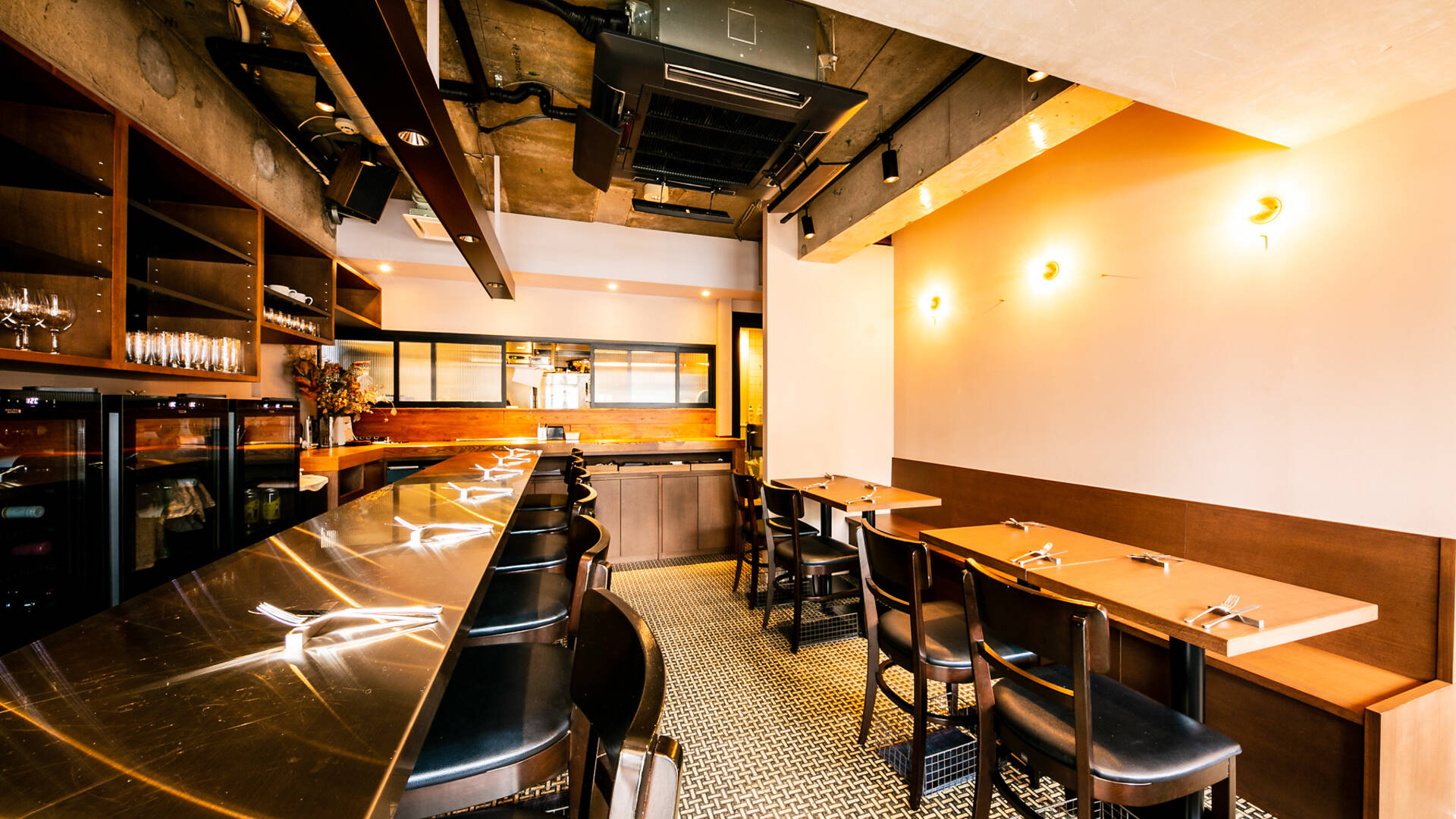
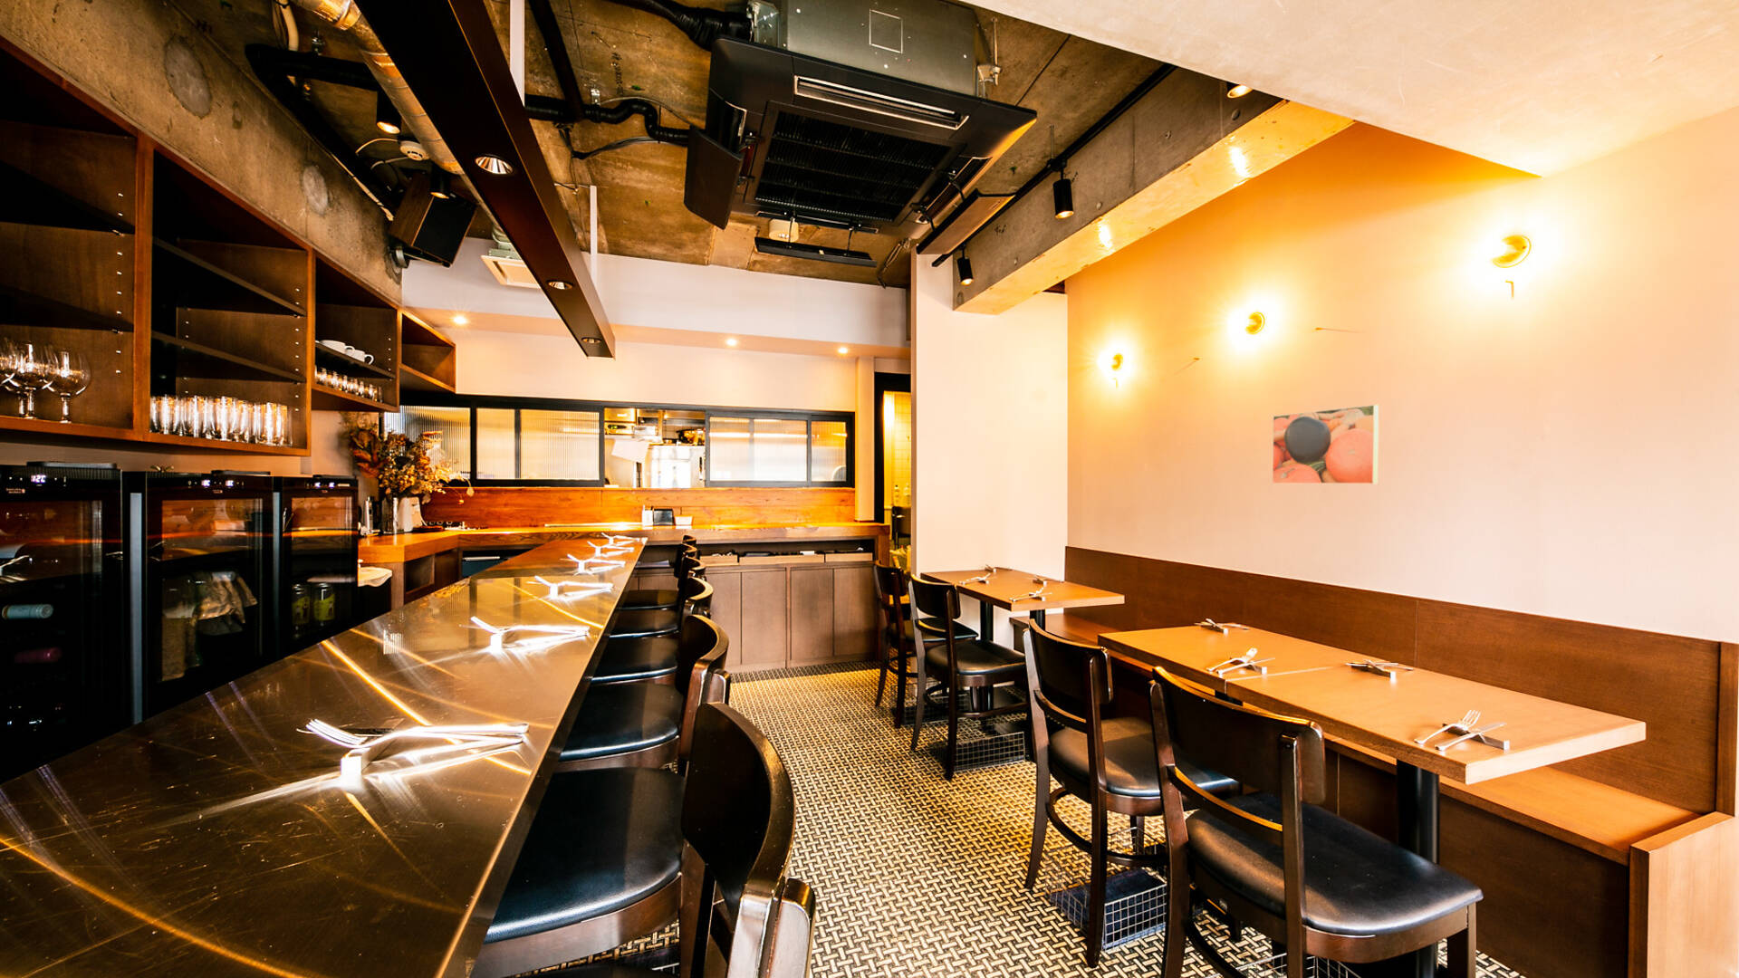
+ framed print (1321, 447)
